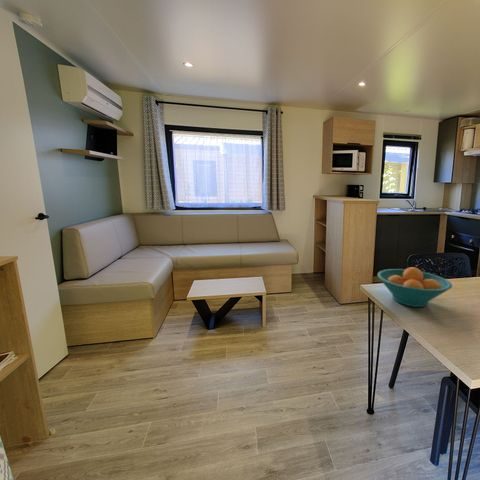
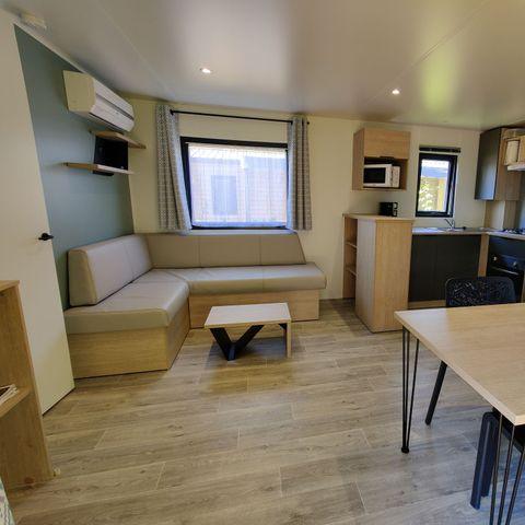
- fruit bowl (411, 284)
